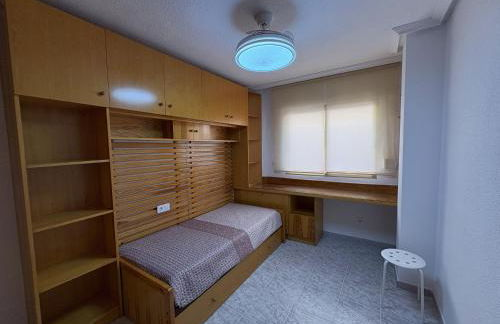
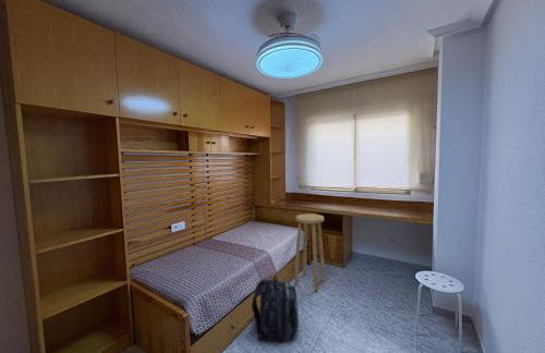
+ backpack (275, 302)
+ stool (313, 249)
